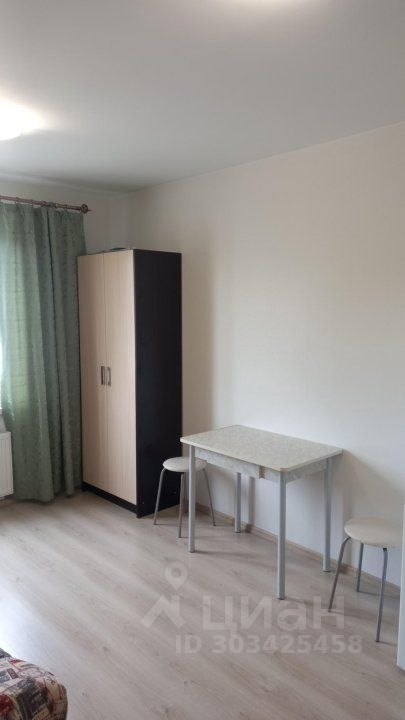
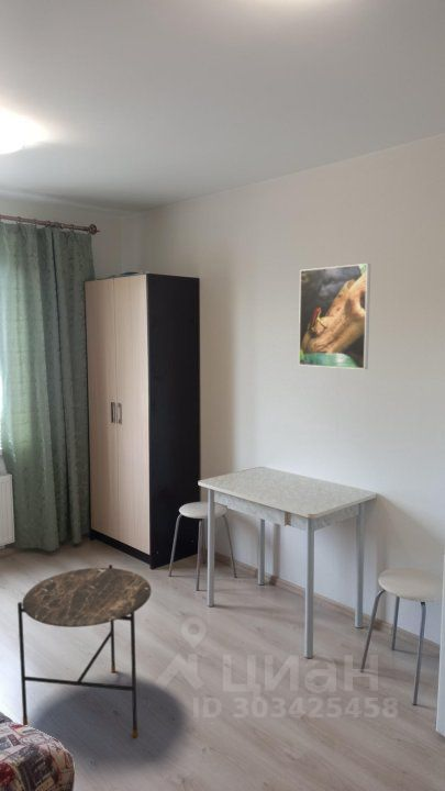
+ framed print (332, 317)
+ side table (94, 654)
